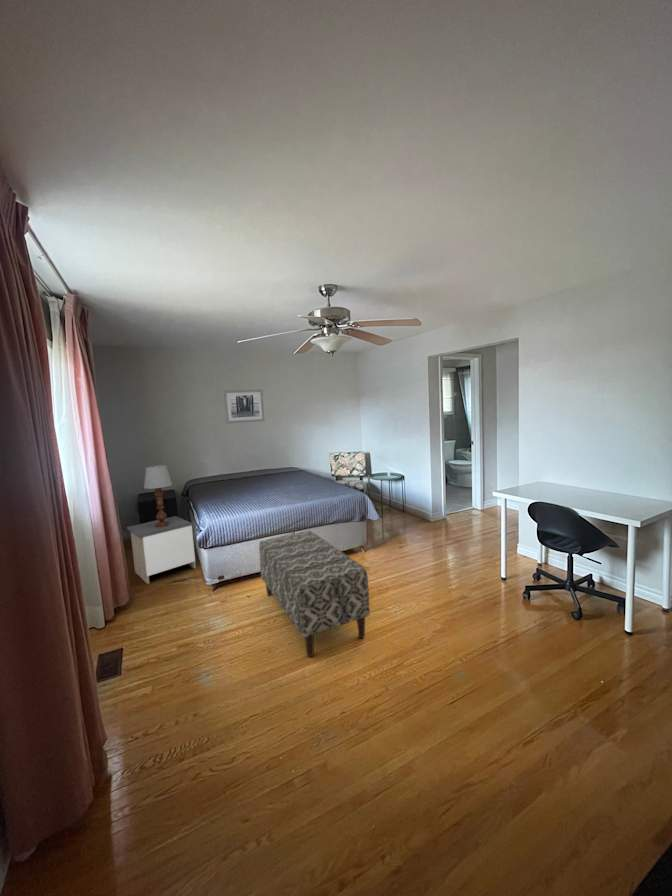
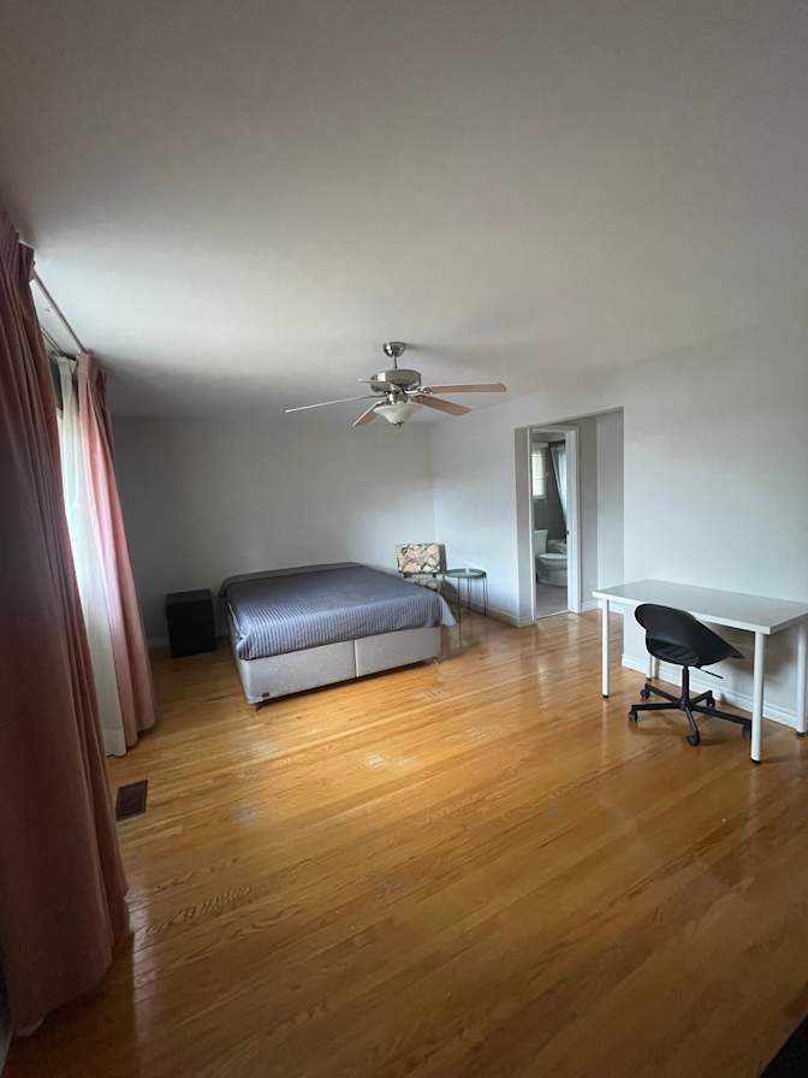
- wall art (245, 406)
- bench (308, 583)
- table lamp (159, 496)
- nightstand (162, 547)
